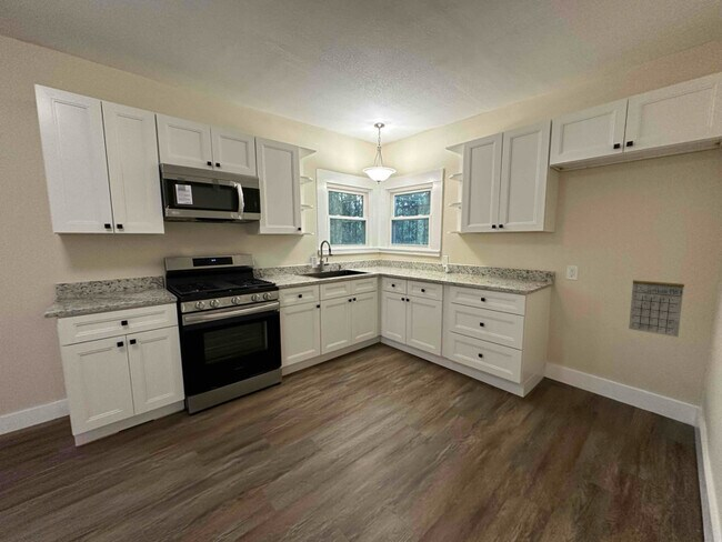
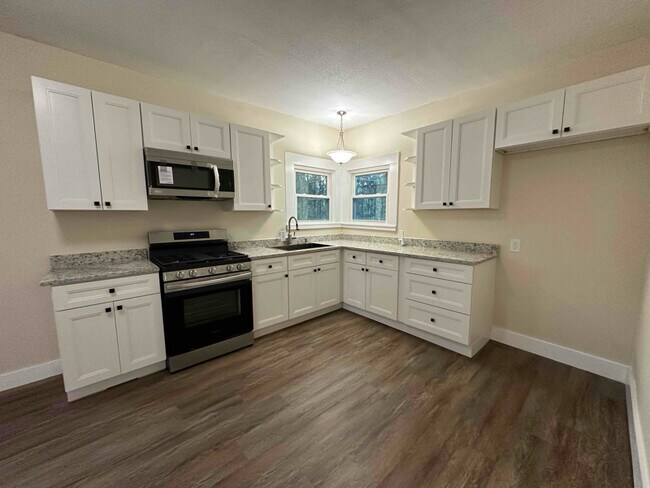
- calendar (655, 301)
